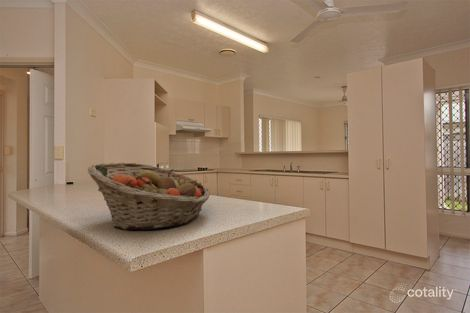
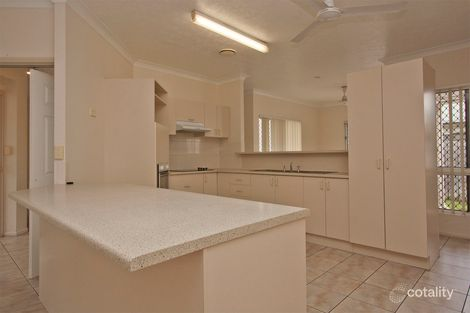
- fruit basket (155, 190)
